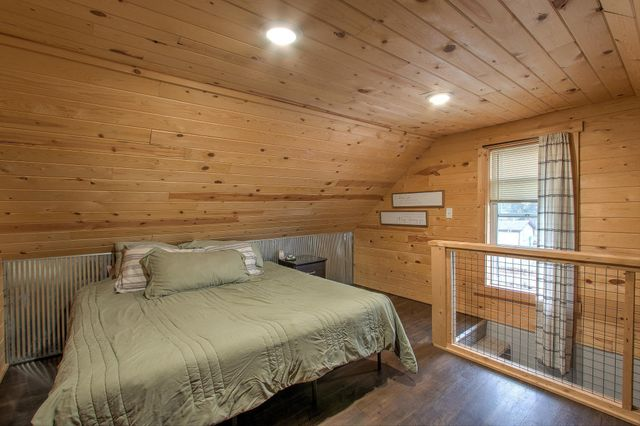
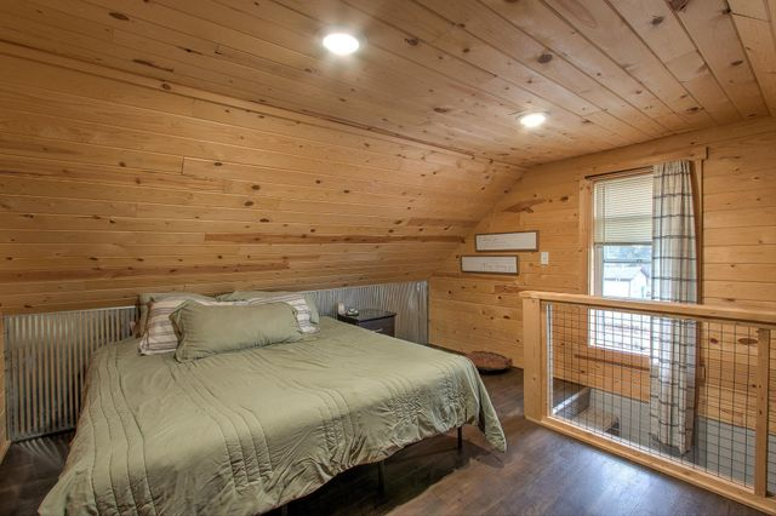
+ woven basket (486, 361)
